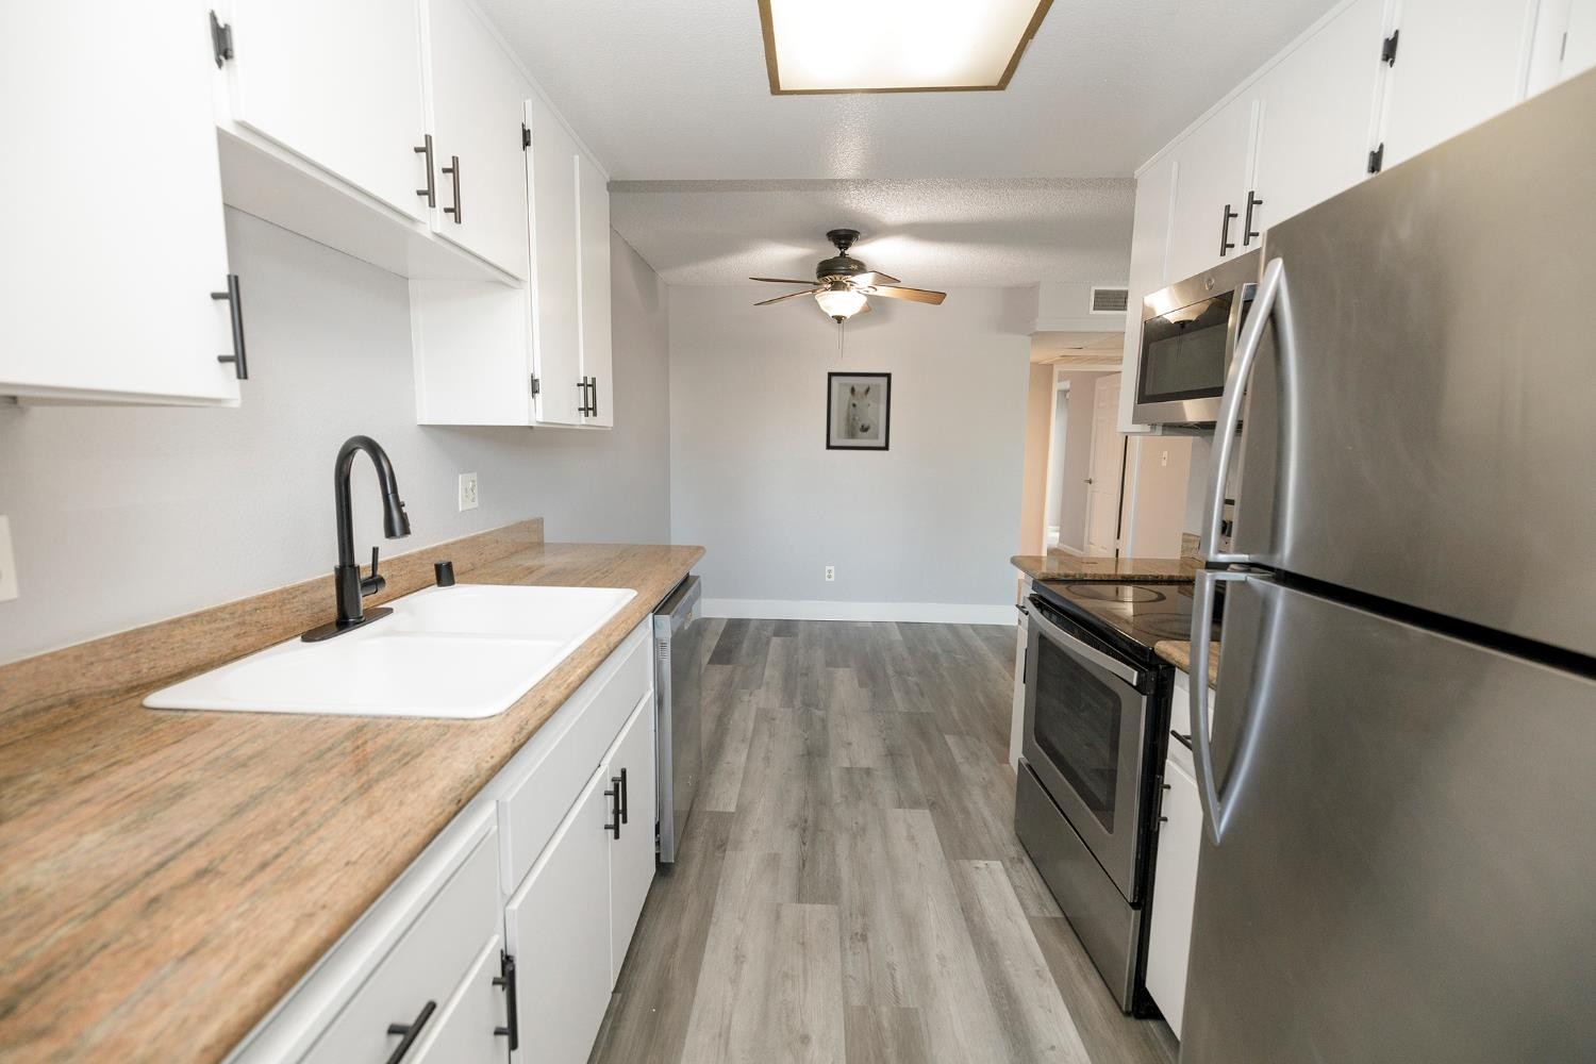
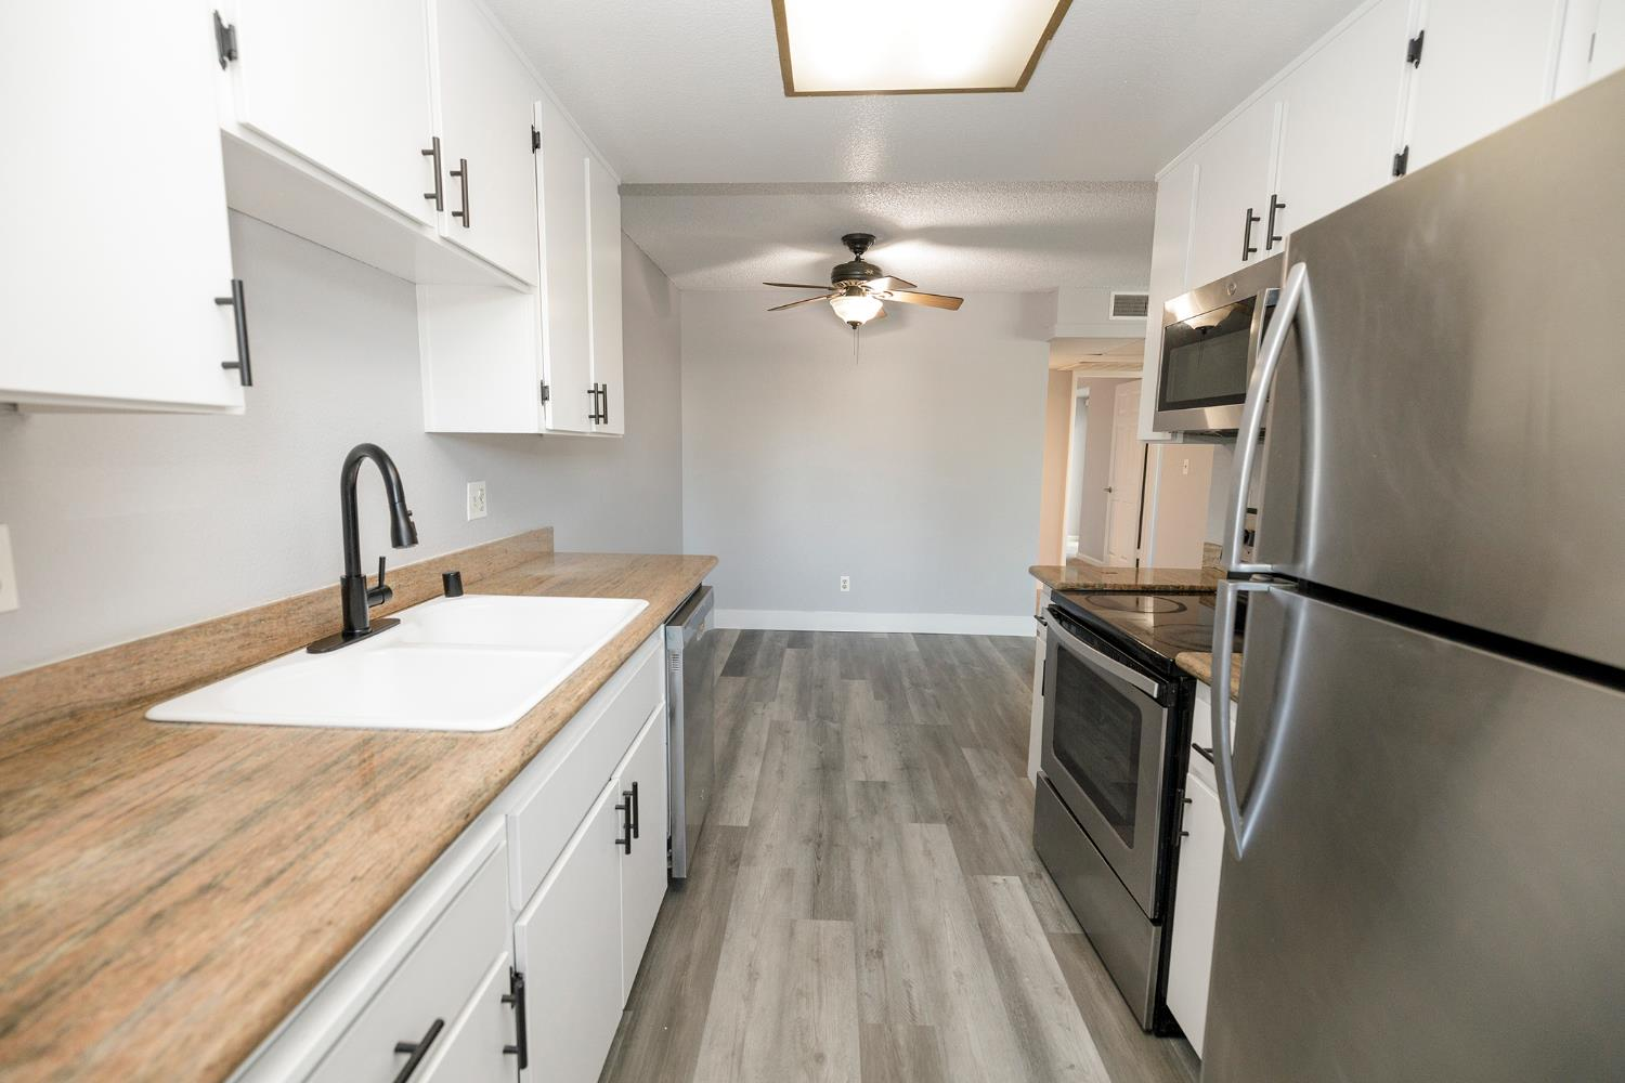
- wall art (857, 411)
